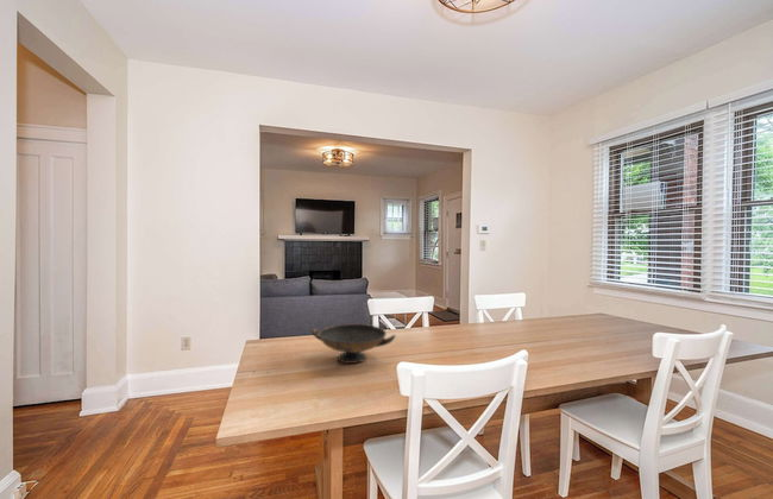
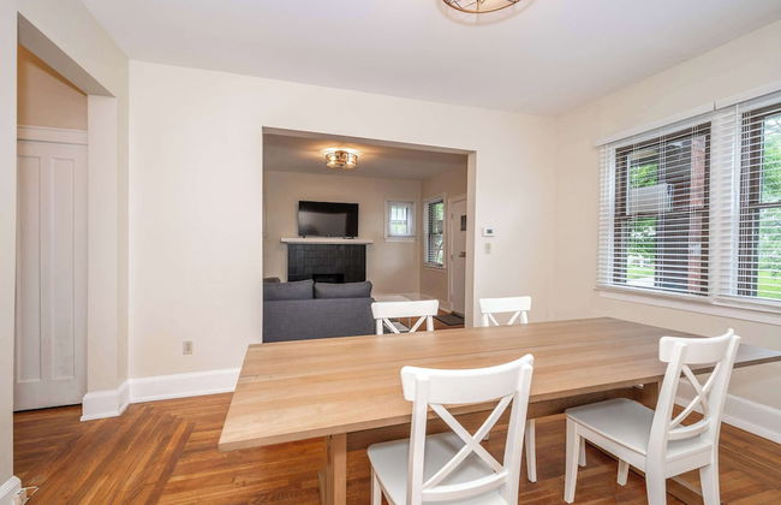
- decorative bowl (352, 345)
